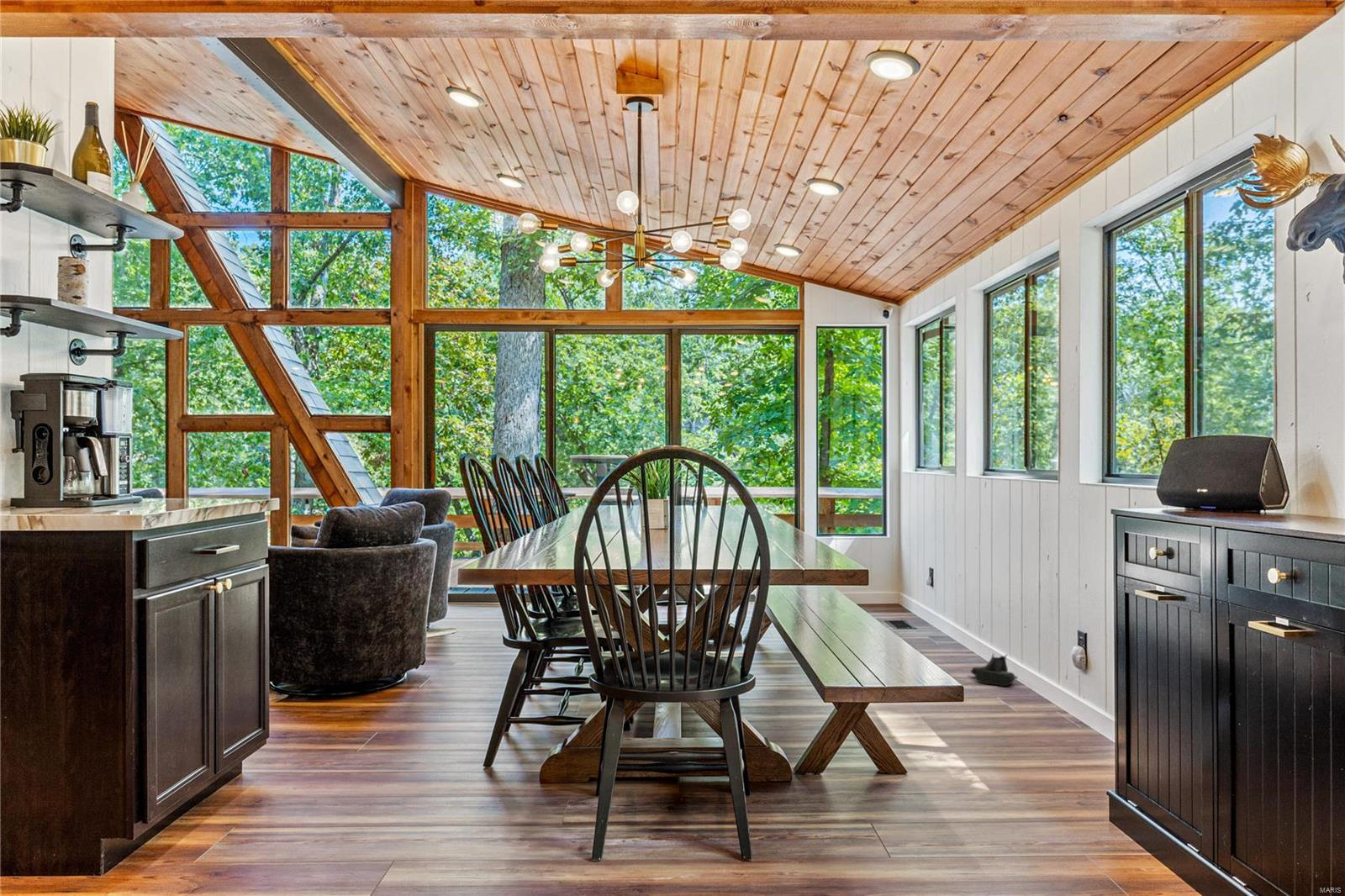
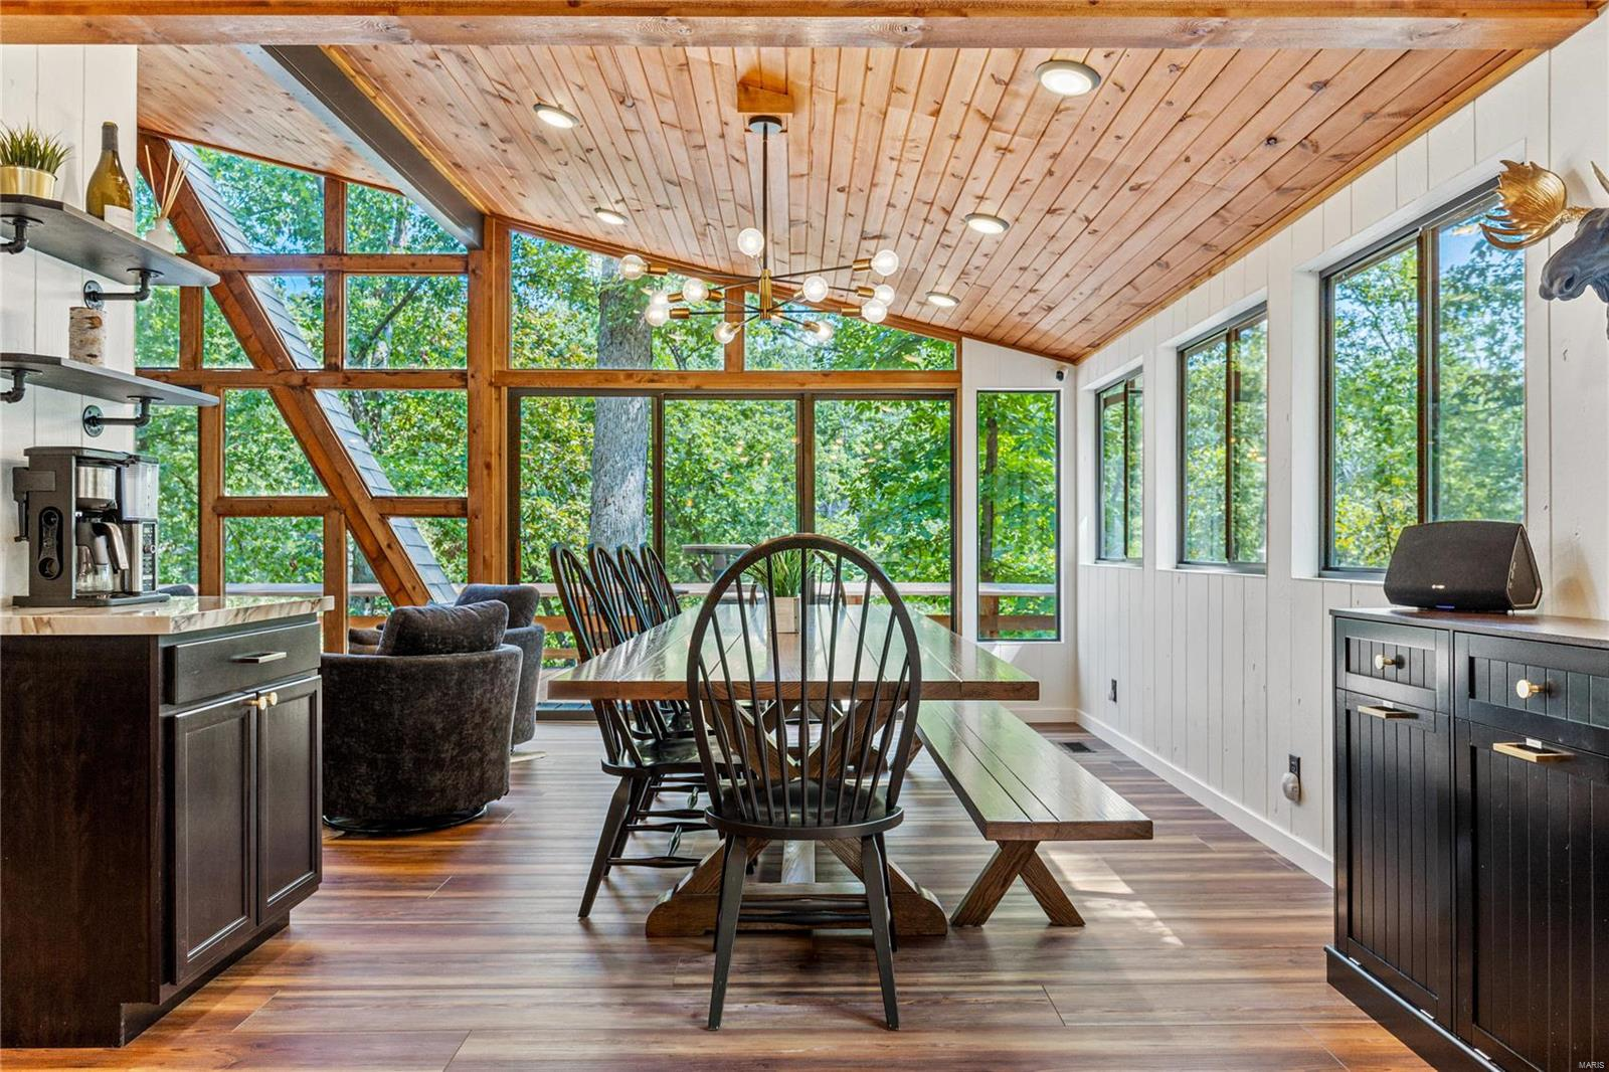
- boots (995, 669)
